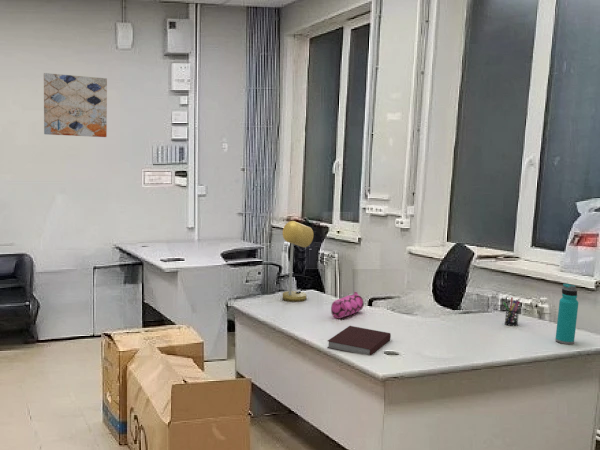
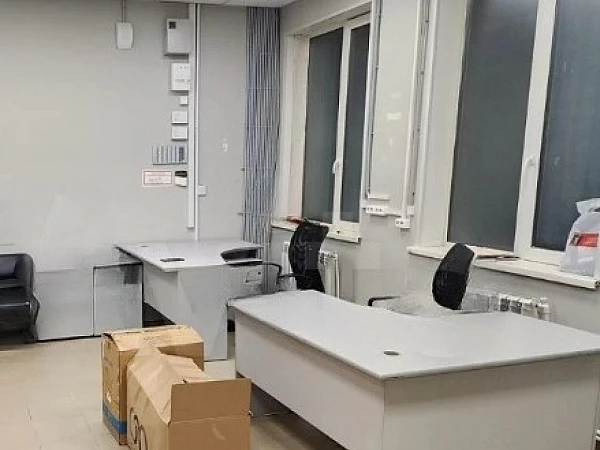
- water bottle (567, 313)
- notebook (359, 340)
- pencil case (347, 304)
- wall art (75, 106)
- desk lamp (292, 260)
- pen holder (510, 311)
